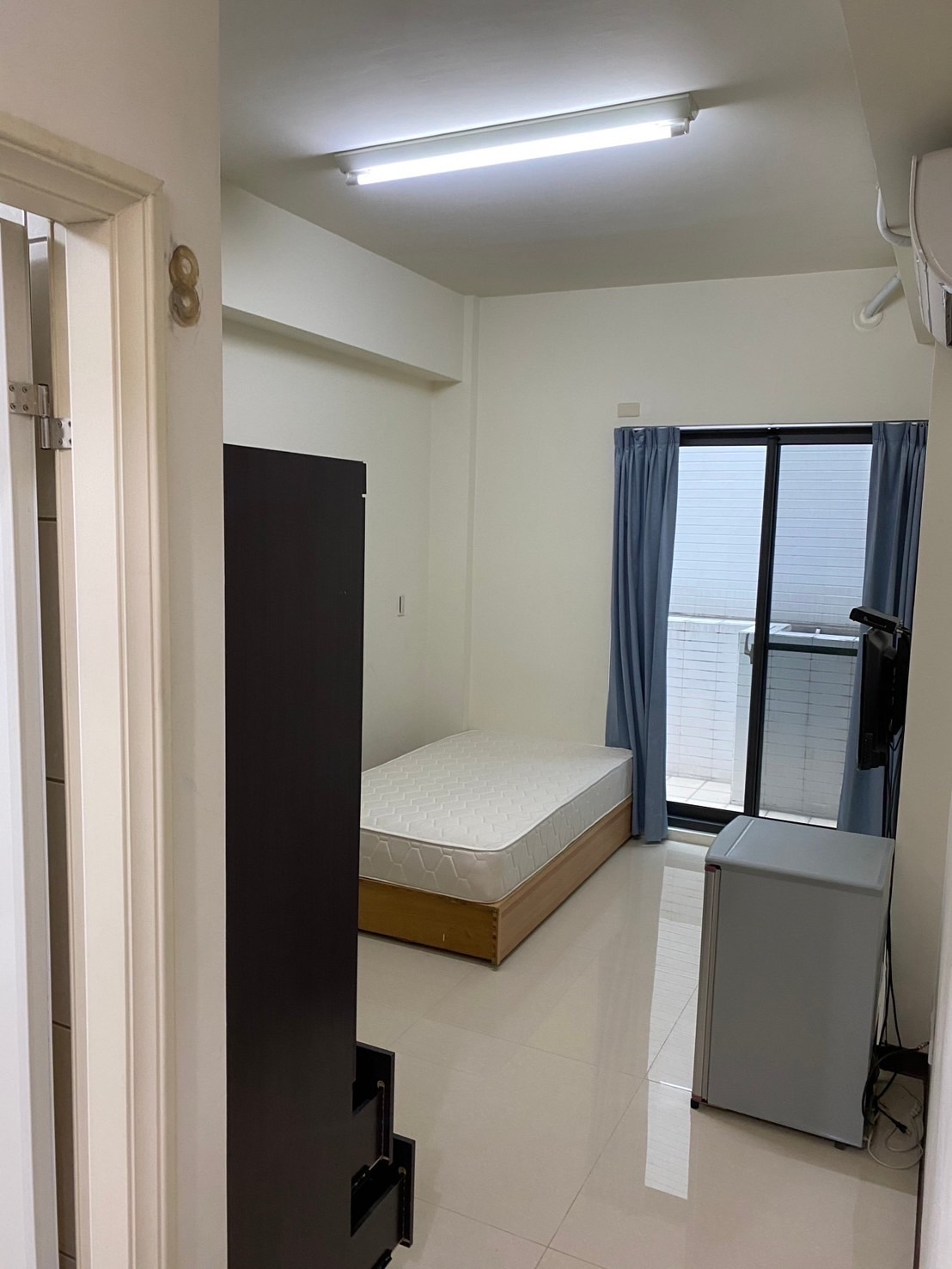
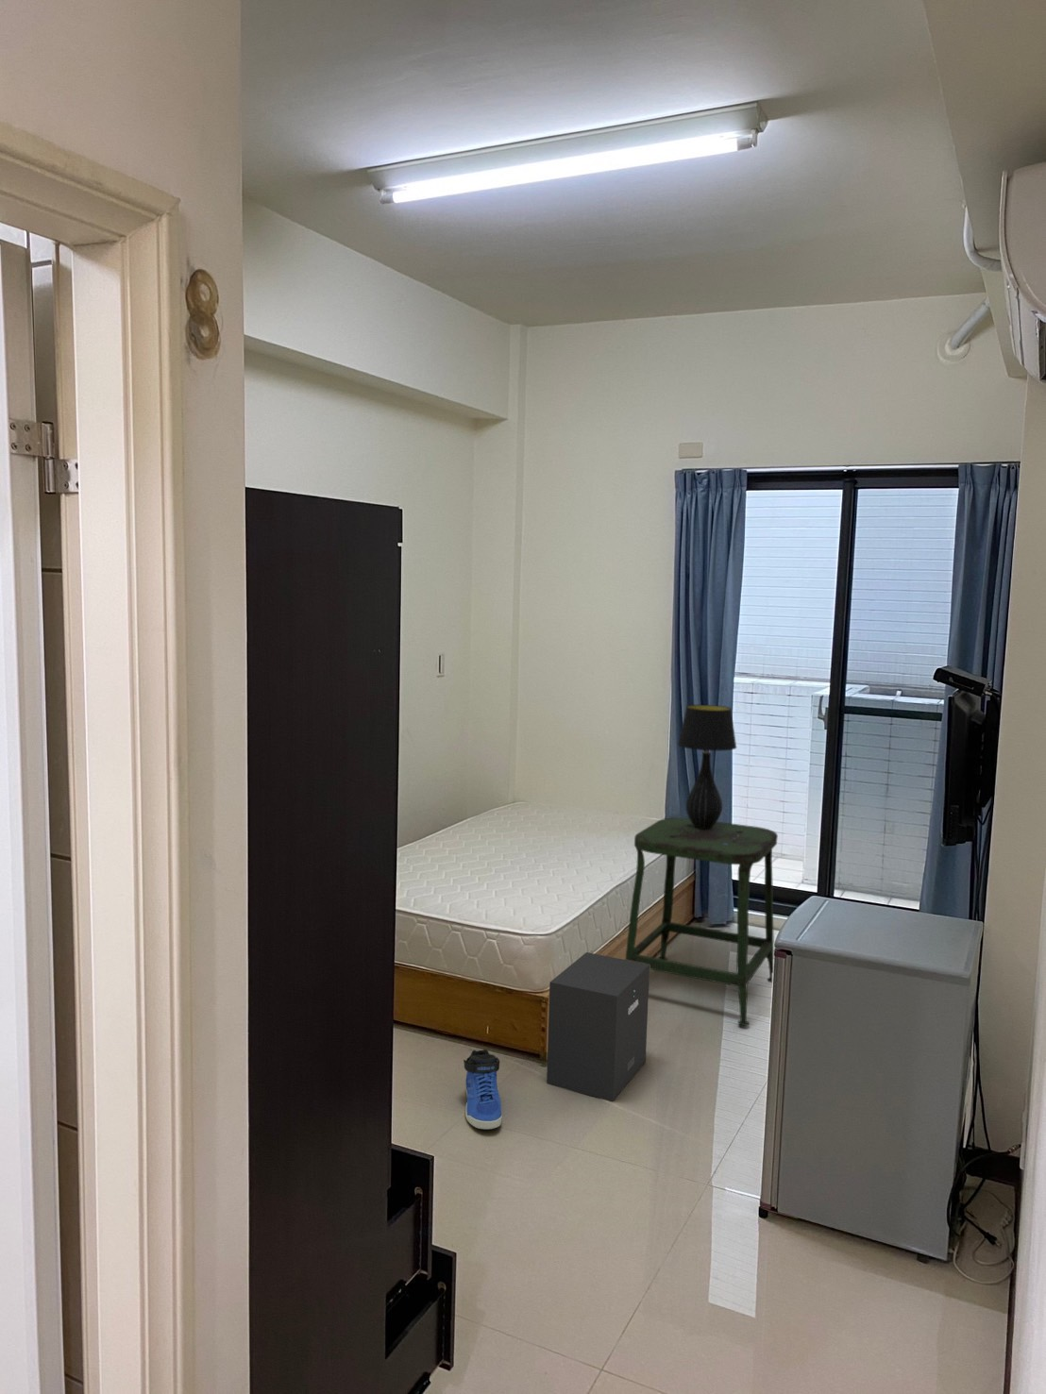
+ sneaker (483, 1084)
+ stool (700, 927)
+ table lamp (705, 768)
+ speaker (600, 1023)
